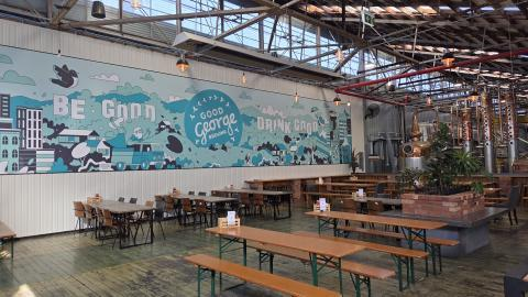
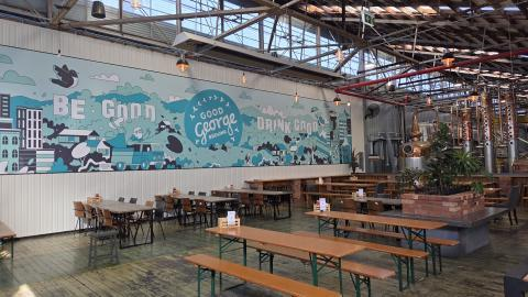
+ stool (103, 254)
